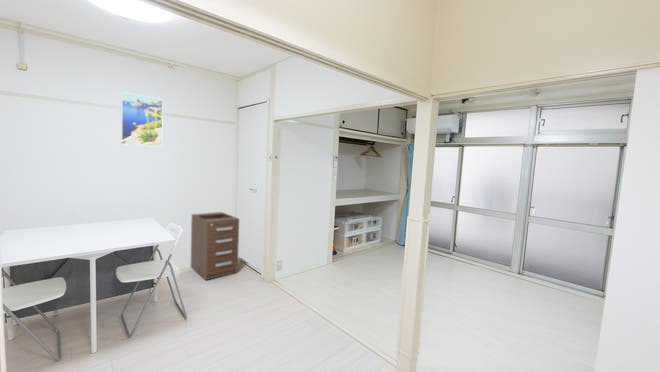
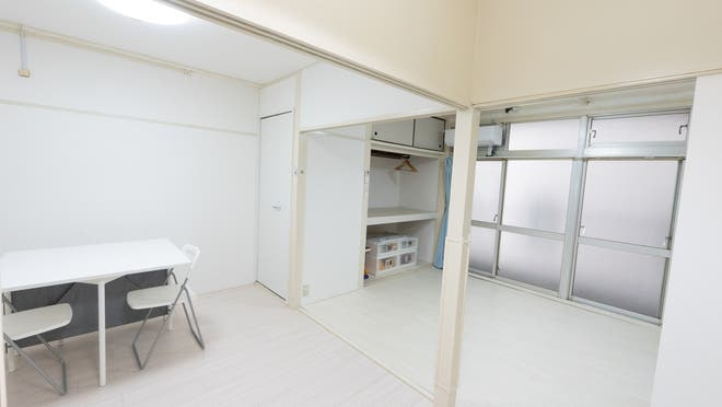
- filing cabinet (215, 243)
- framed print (142, 120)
